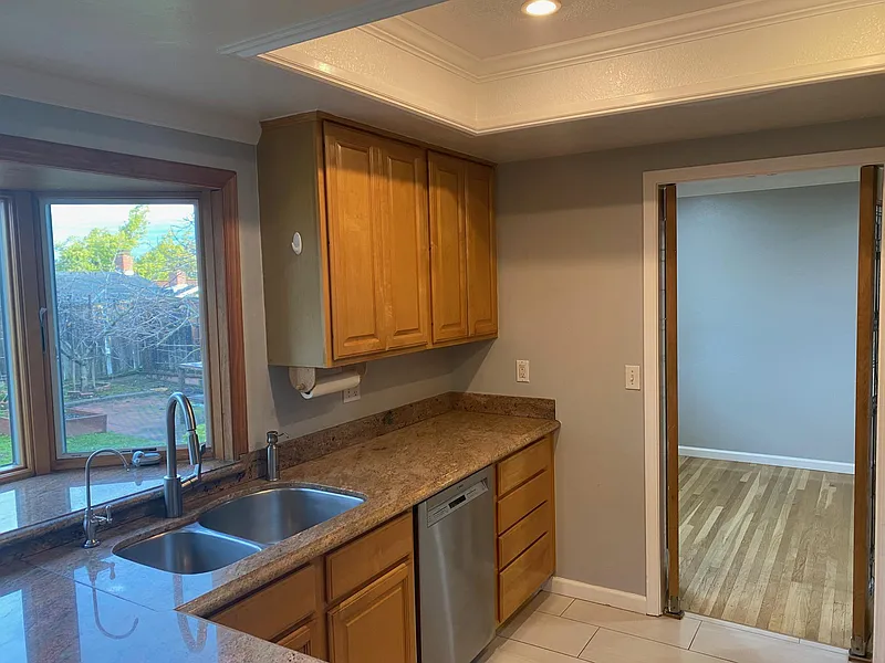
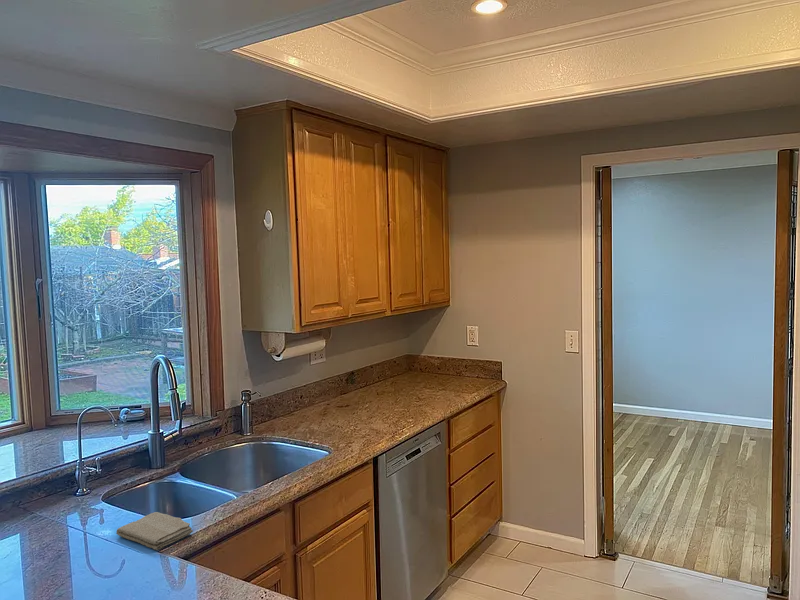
+ washcloth (155, 529)
